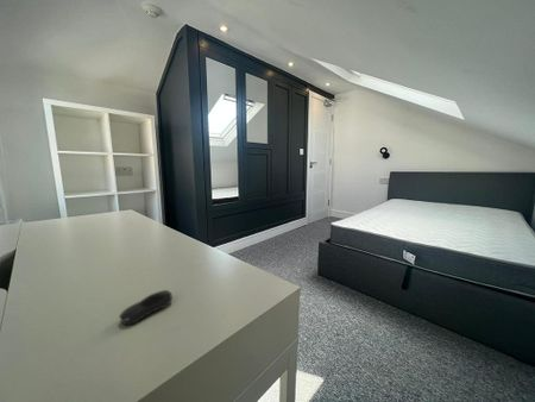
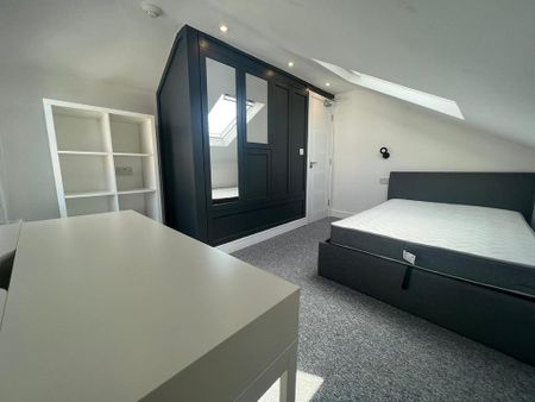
- computer mouse (158, 296)
